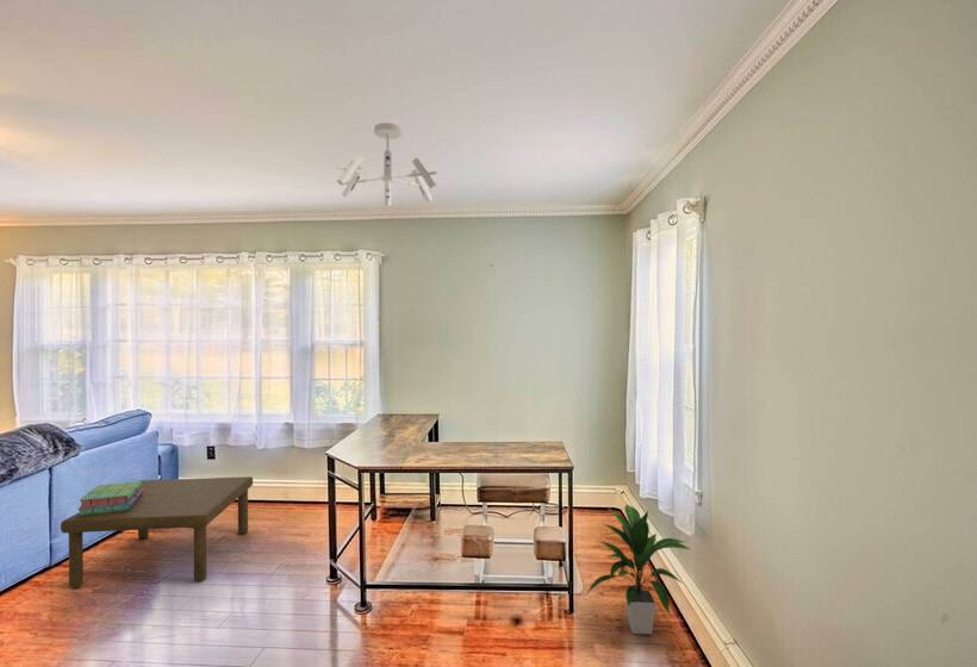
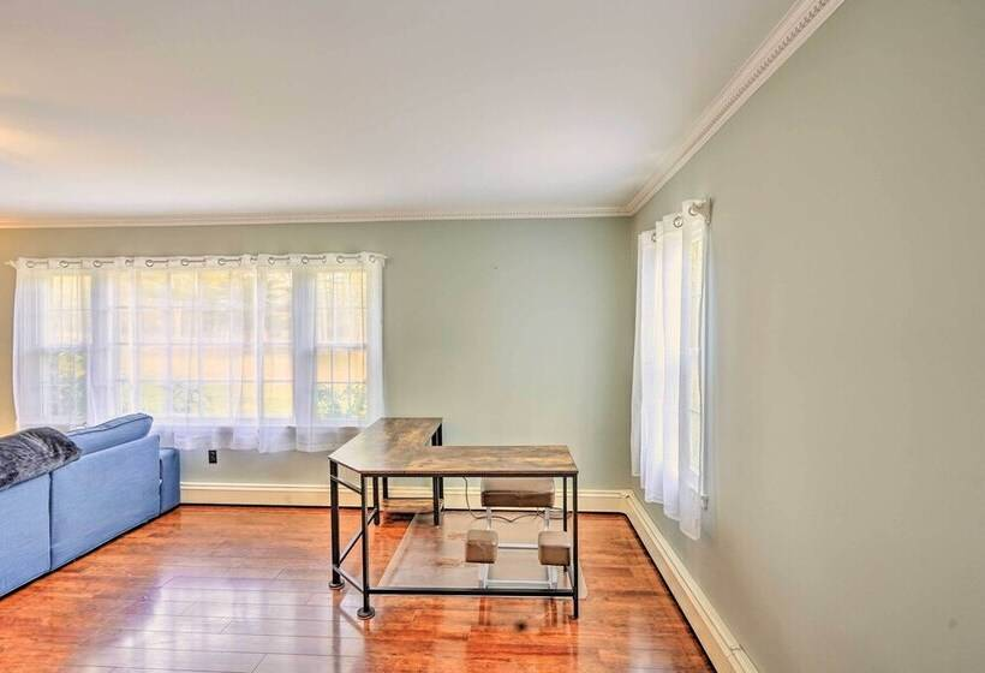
- indoor plant (635, 566)
- ceiling light fixture (387, 161)
- coffee table (169, 525)
- stack of books (112, 495)
